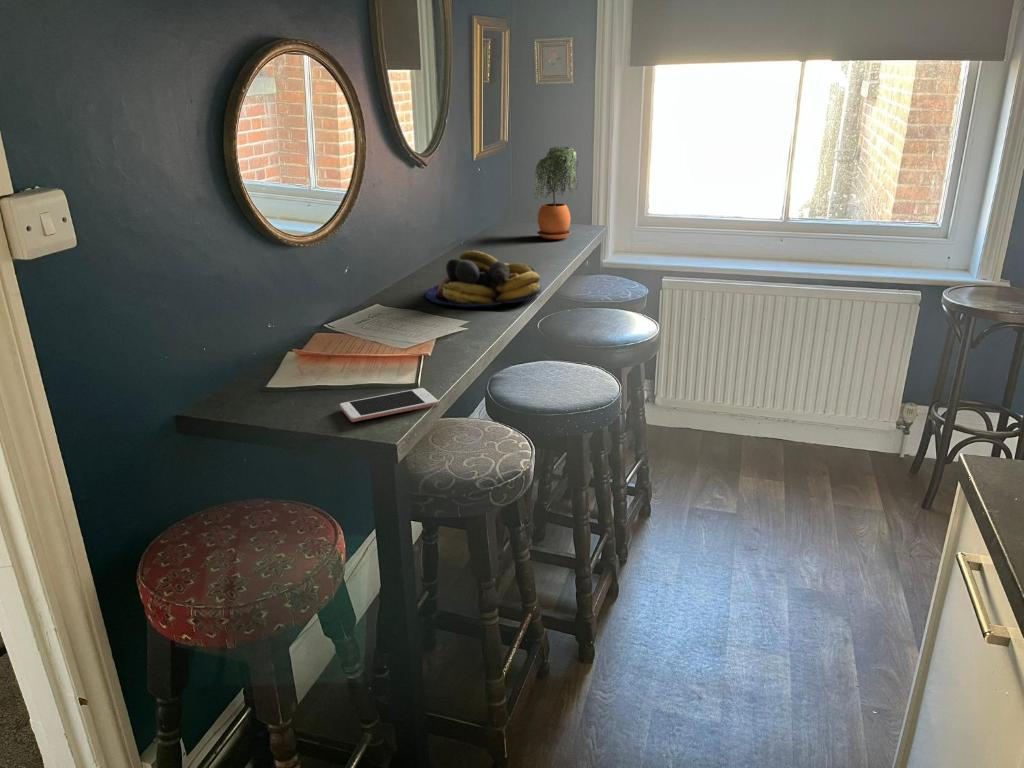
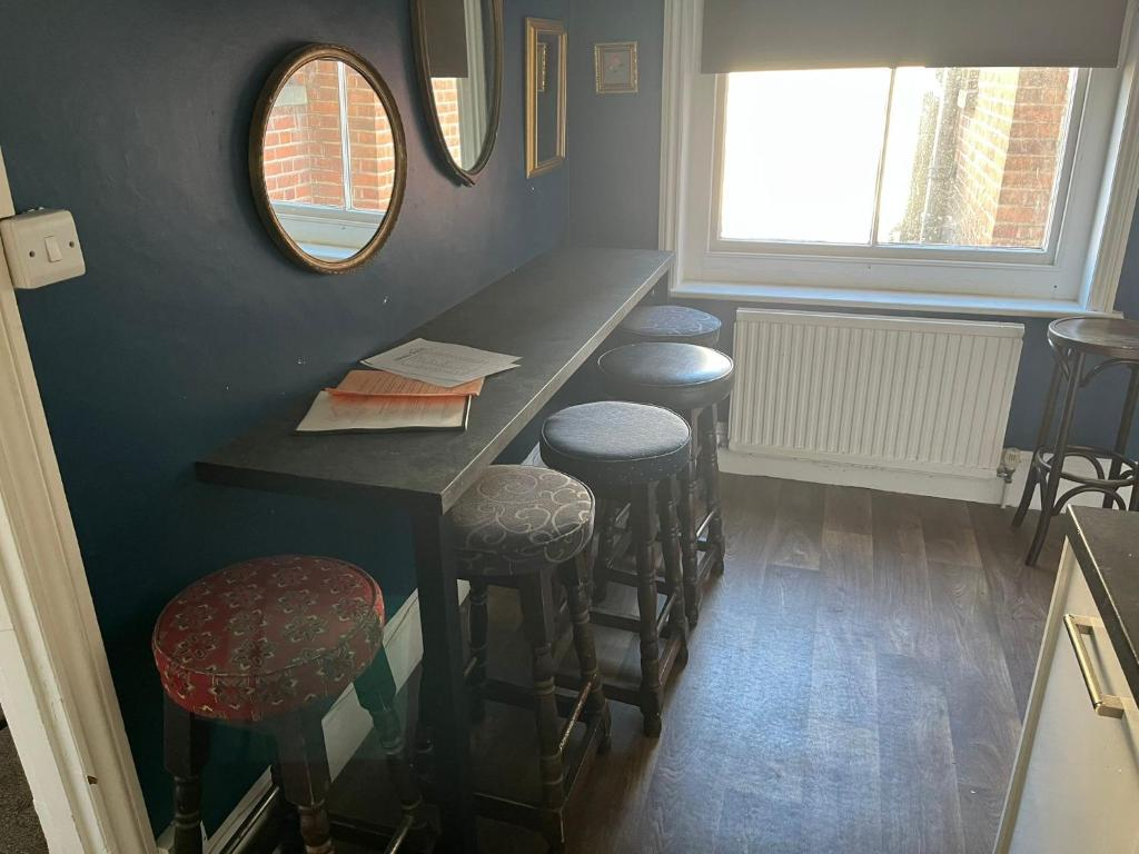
- fruit bowl (482, 273)
- cell phone (389, 404)
- potted plant (554, 192)
